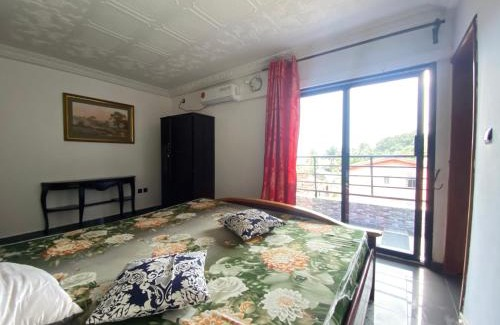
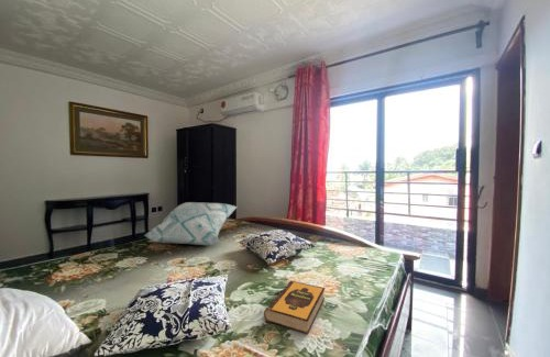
+ hardback book (296, 302)
+ decorative pillow (196, 221)
